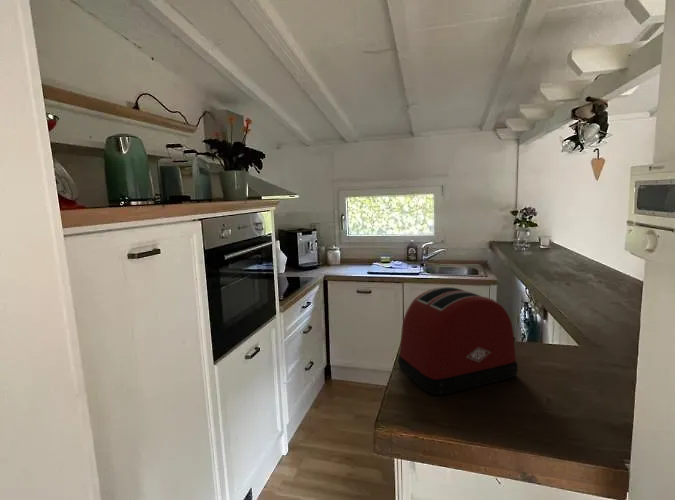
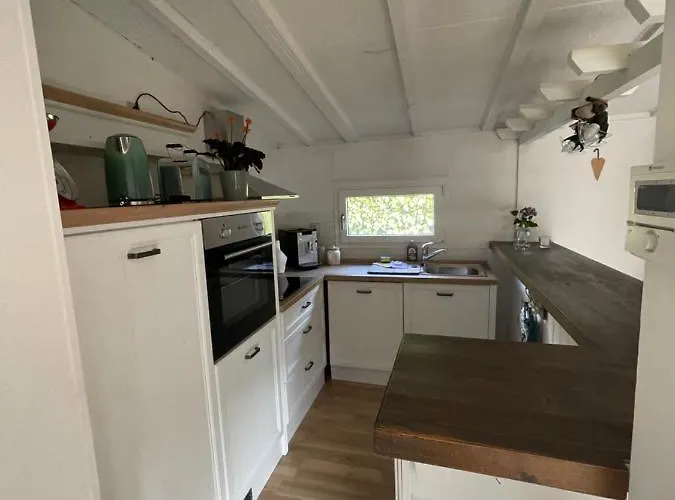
- toaster (455, 331)
